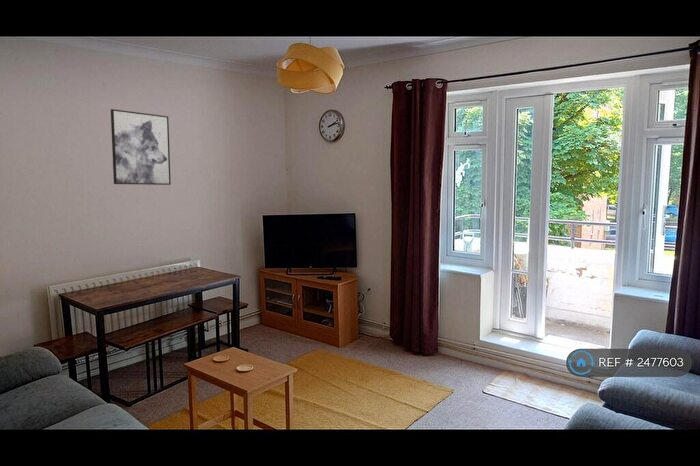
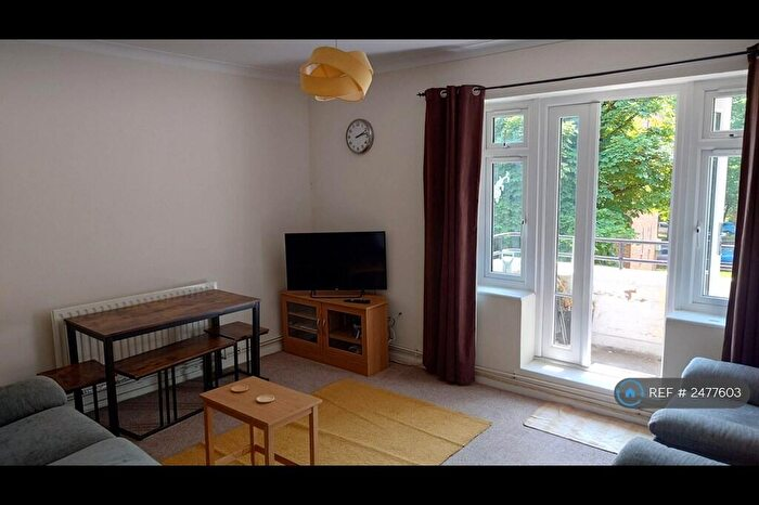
- wall art (142, 148)
